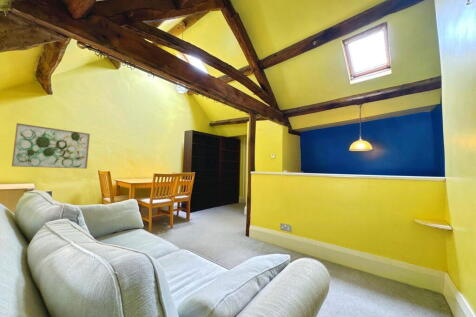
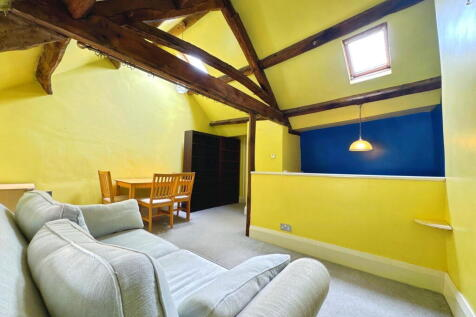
- wall art (55, 148)
